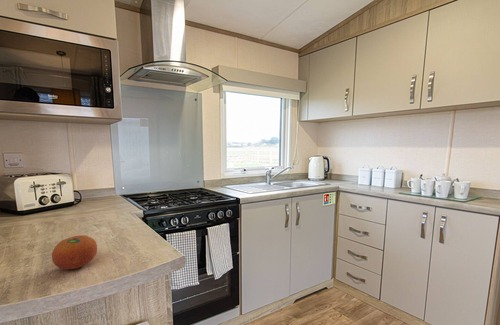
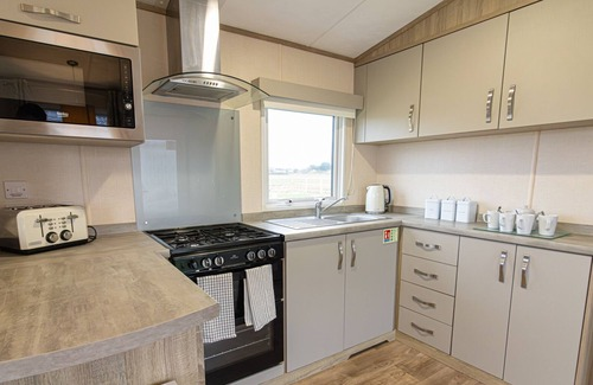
- fruit (75, 252)
